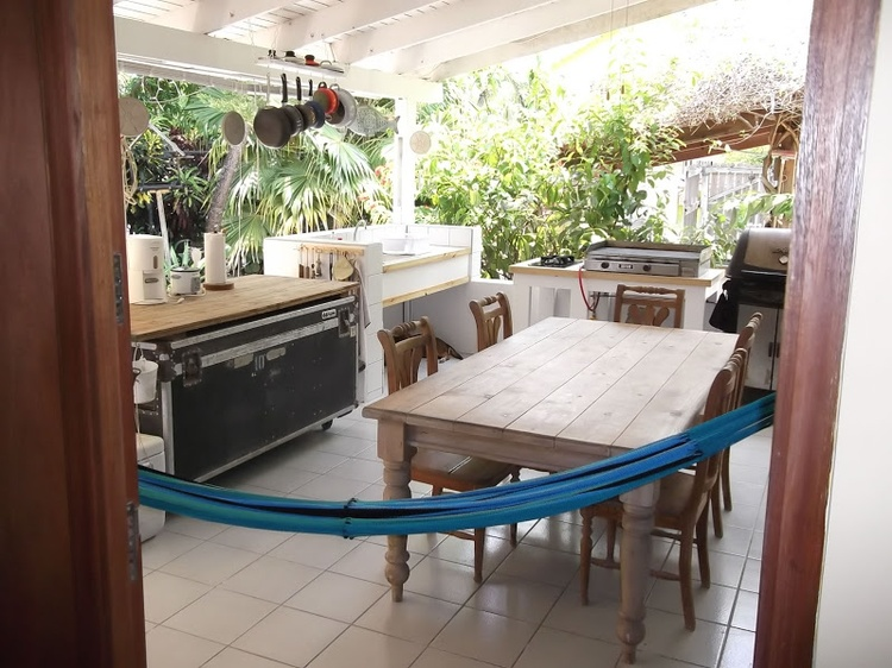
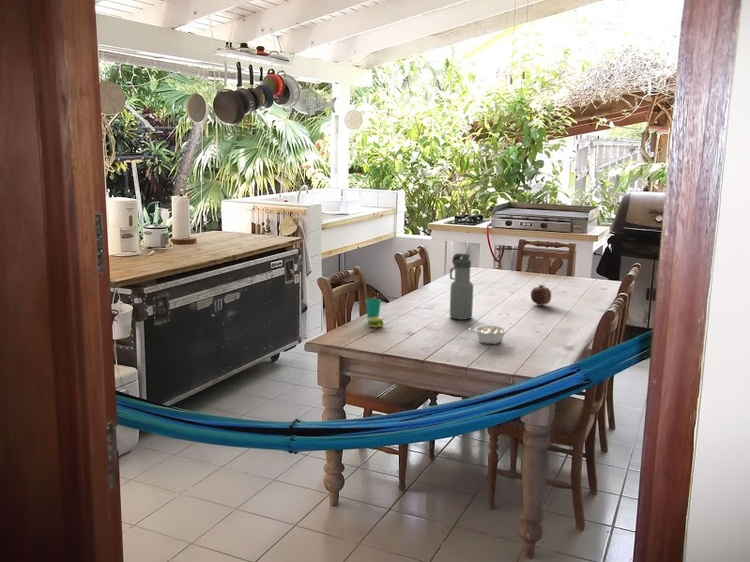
+ fruit (541, 294)
+ water bottle (461, 285)
+ cup (374, 313)
+ legume (489, 334)
